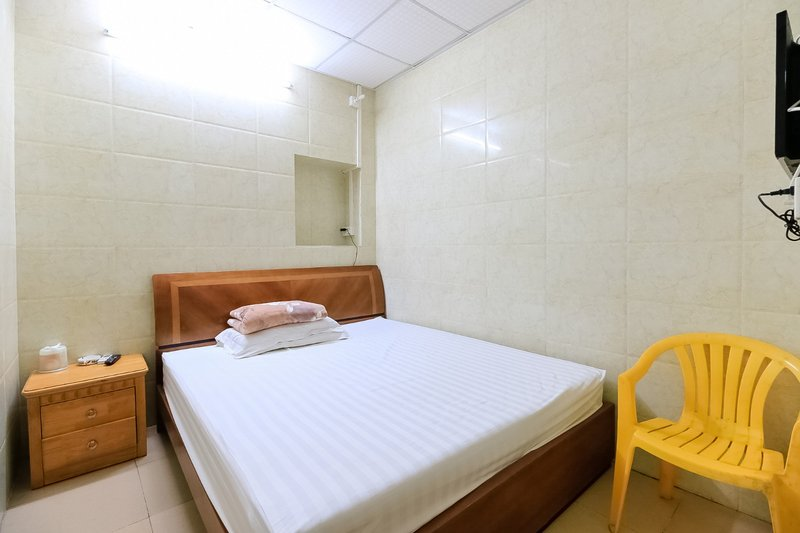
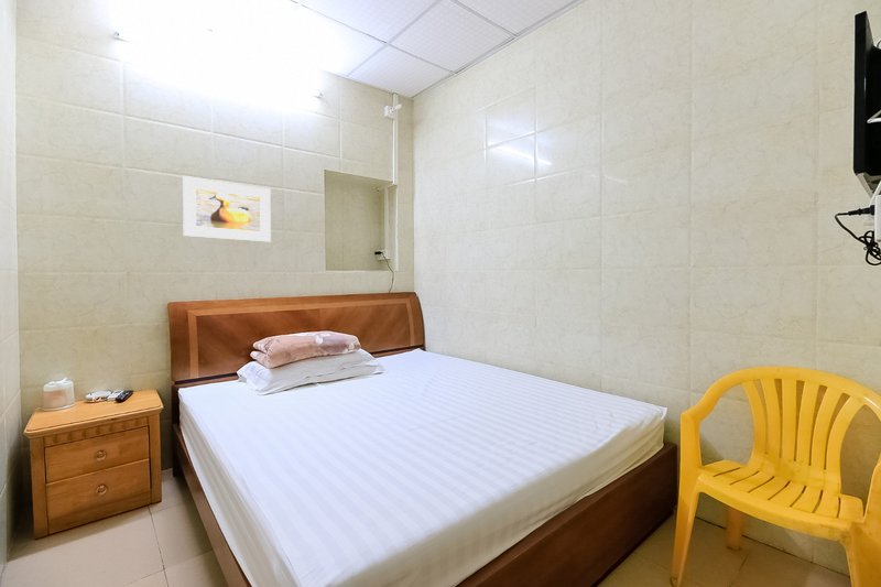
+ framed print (229, 210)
